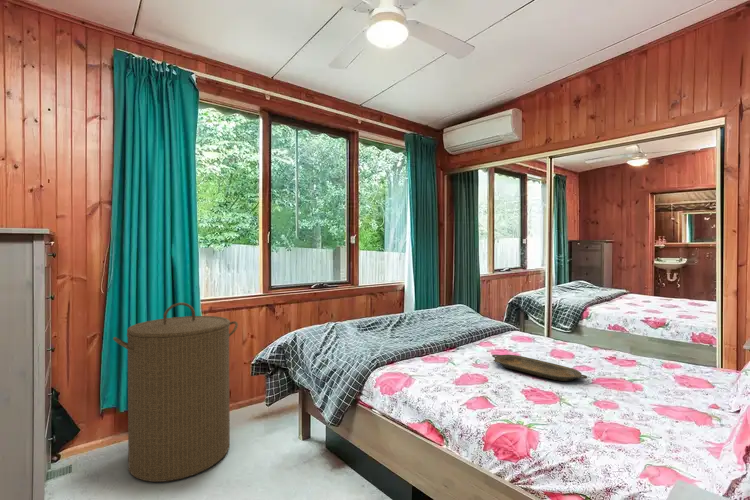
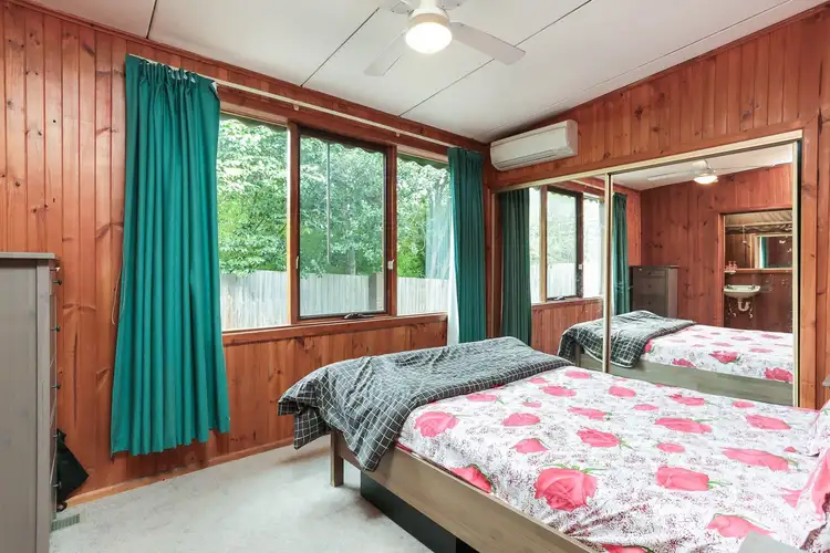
- serving tray (535, 367)
- laundry hamper (181, 378)
